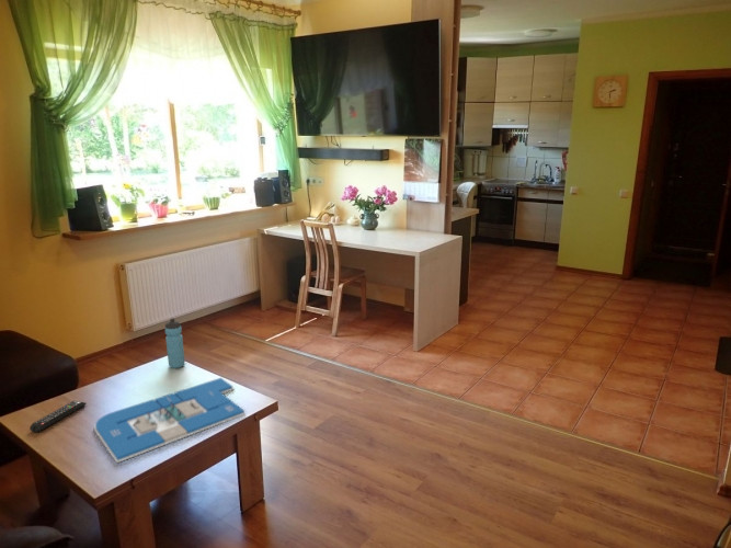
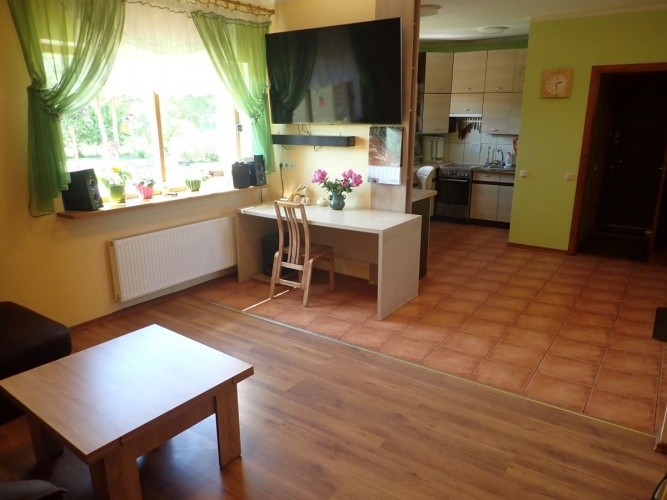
- remote control (59, 414)
- board game (175, 410)
- water bottle (174, 342)
